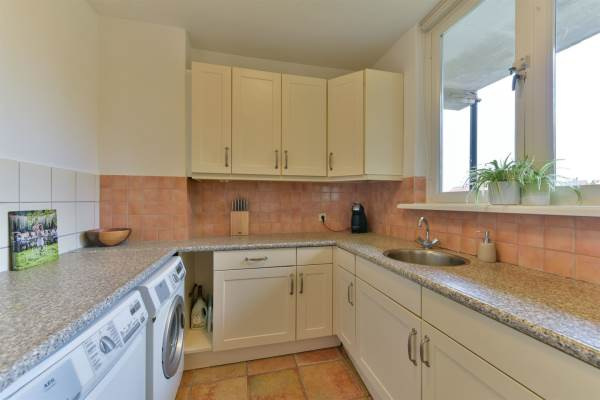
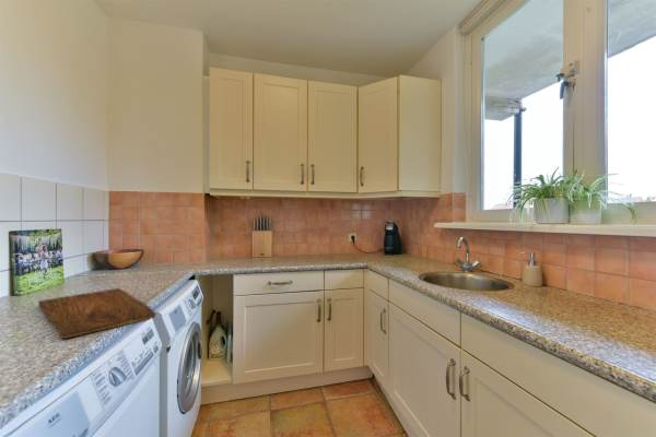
+ cutting board (96, 307)
